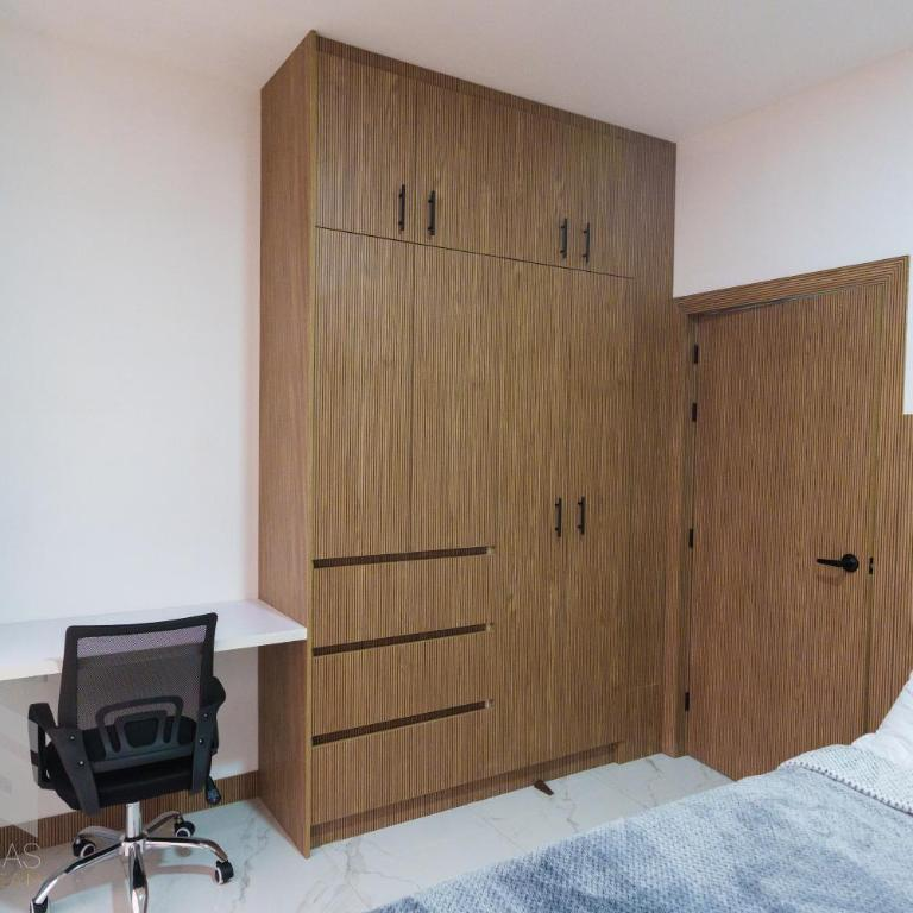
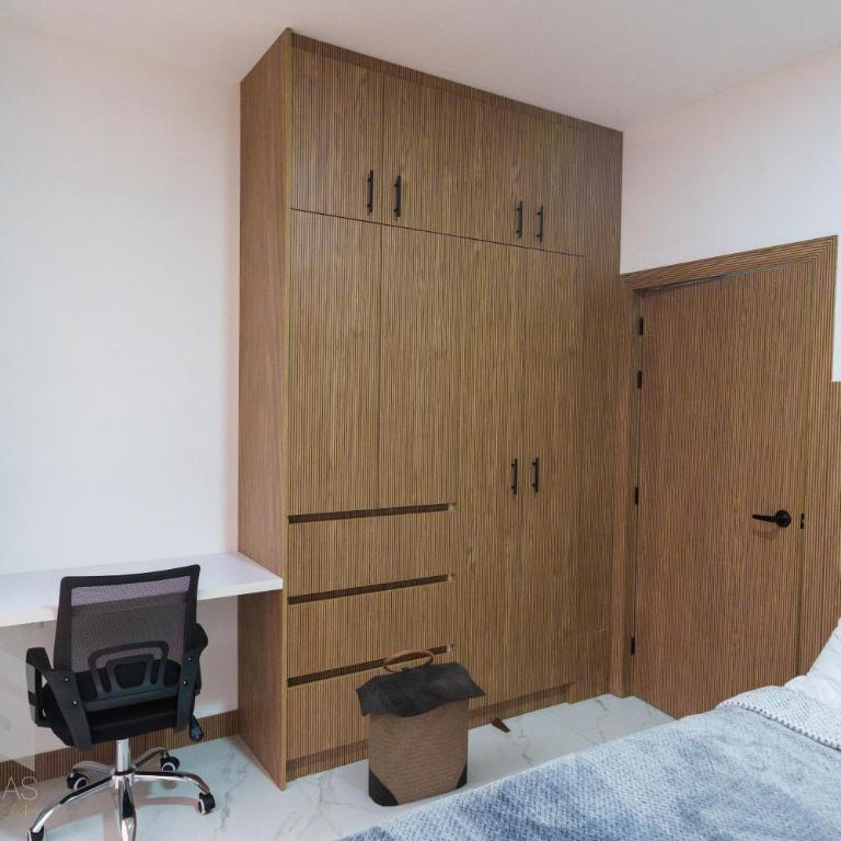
+ laundry hamper (419, 712)
